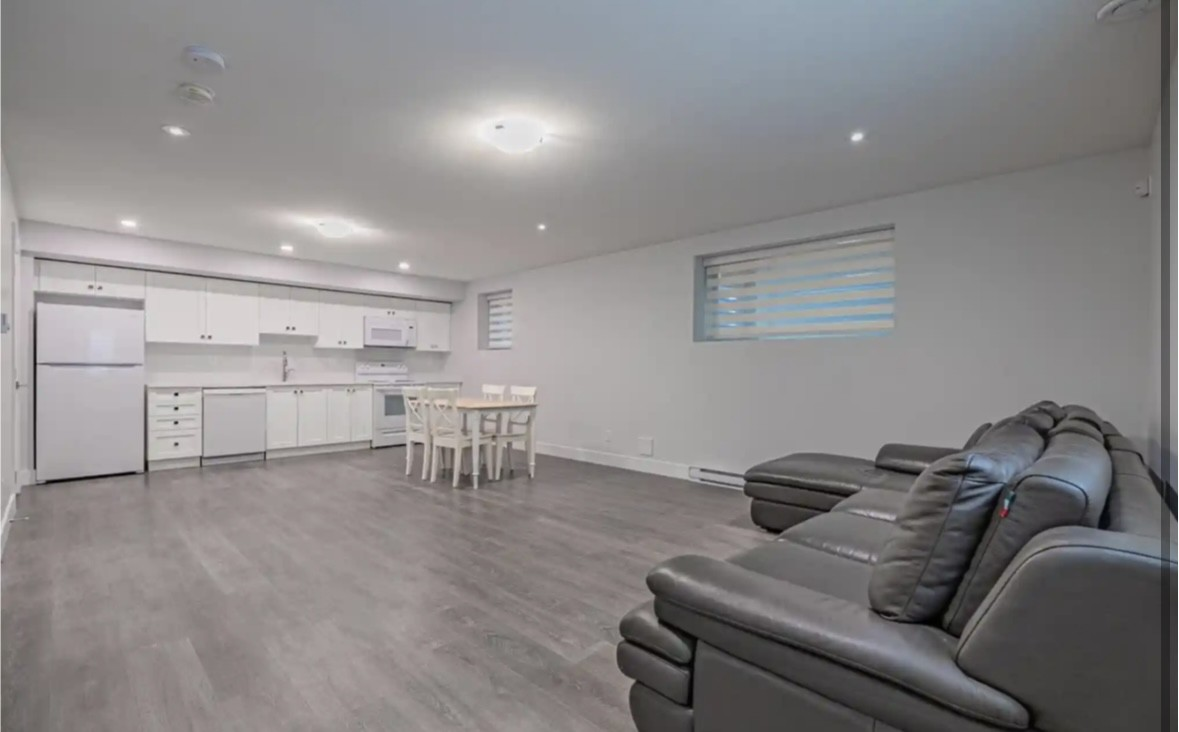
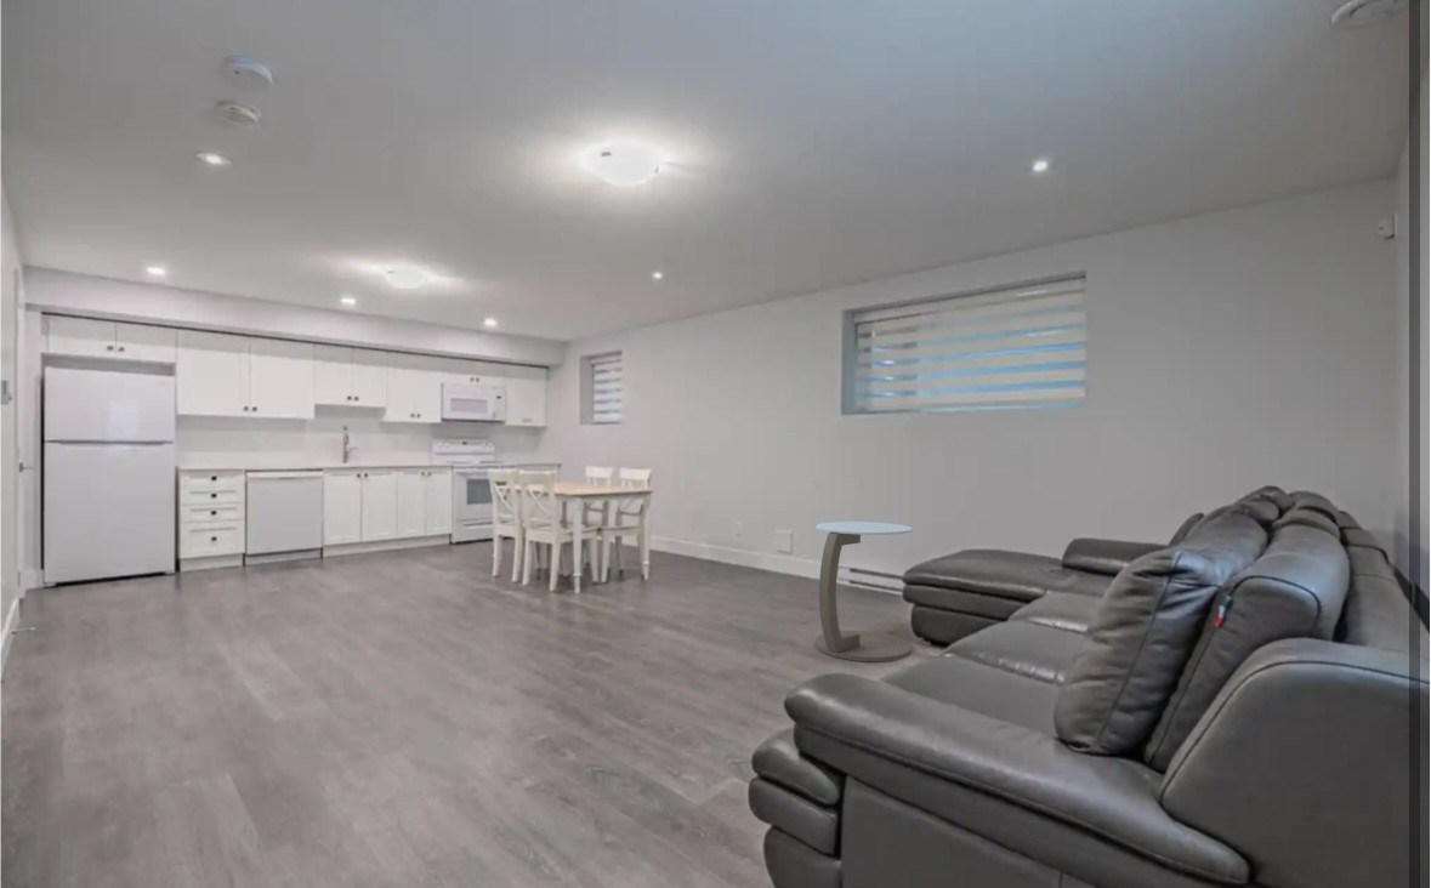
+ side table (835, 587)
